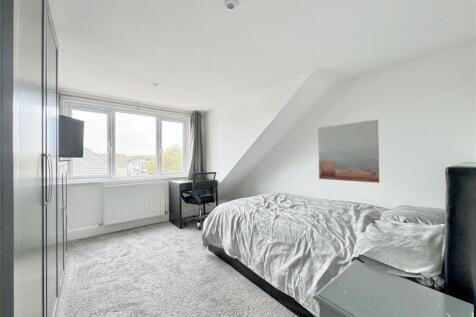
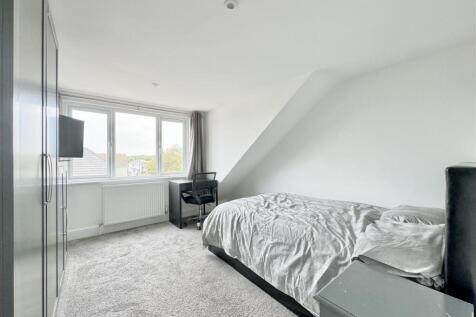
- wall art (345, 152)
